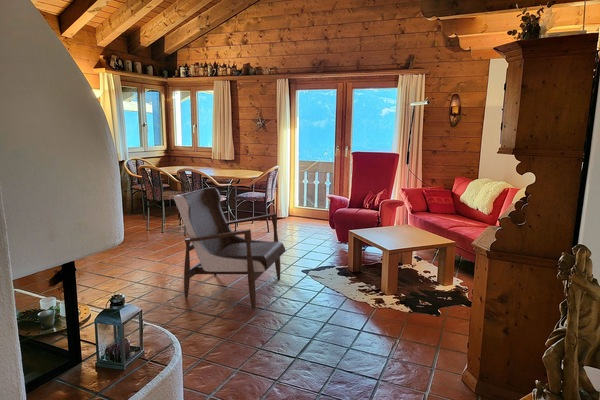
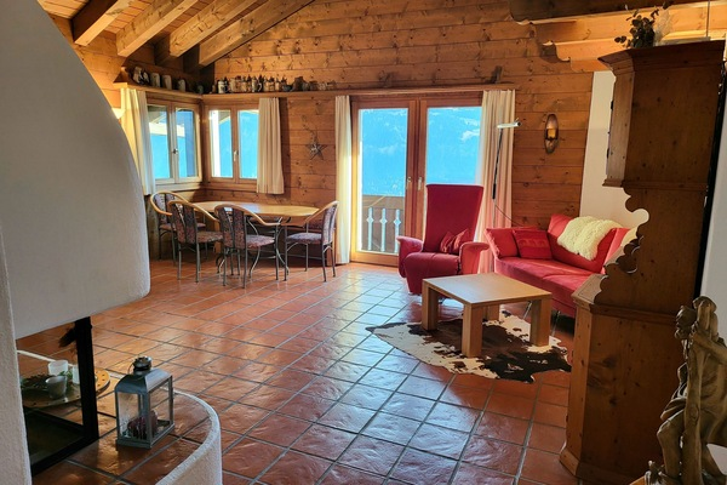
- armchair (231, 241)
